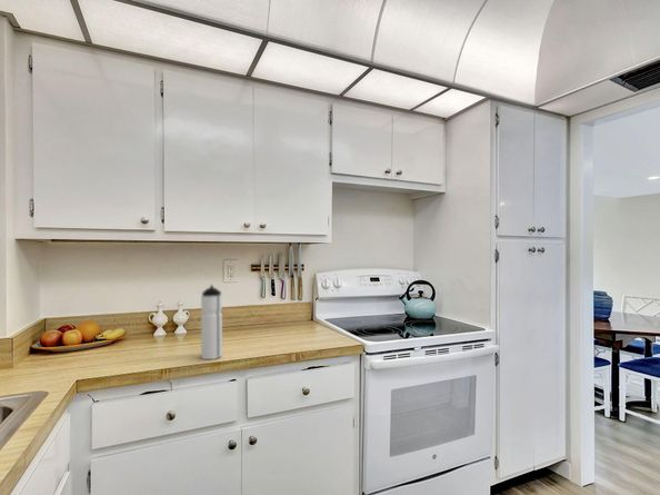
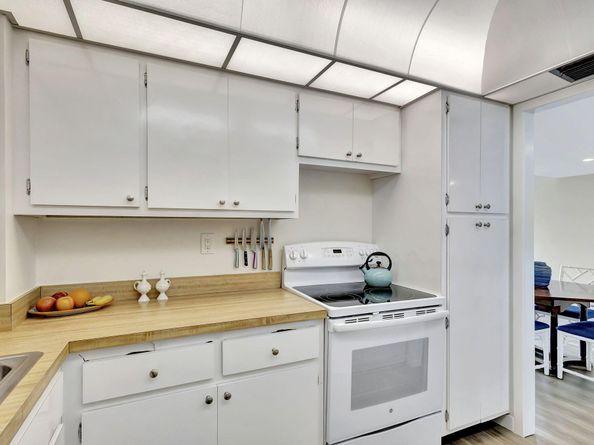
- water bottle (211, 320)
